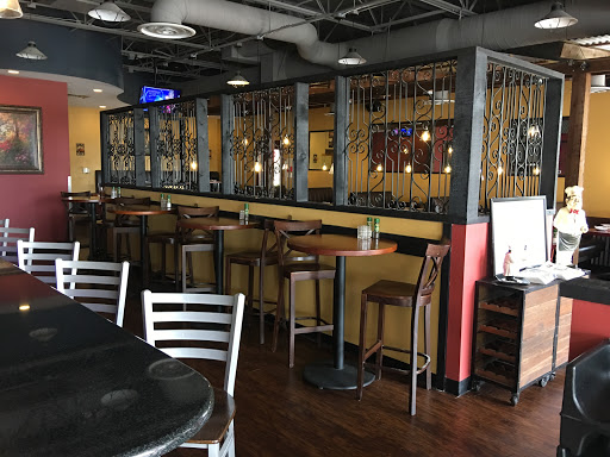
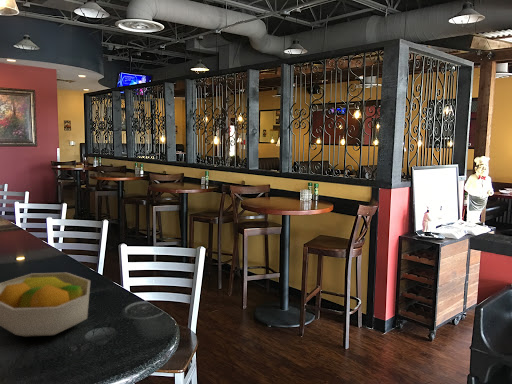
+ fruit bowl (43, 297)
